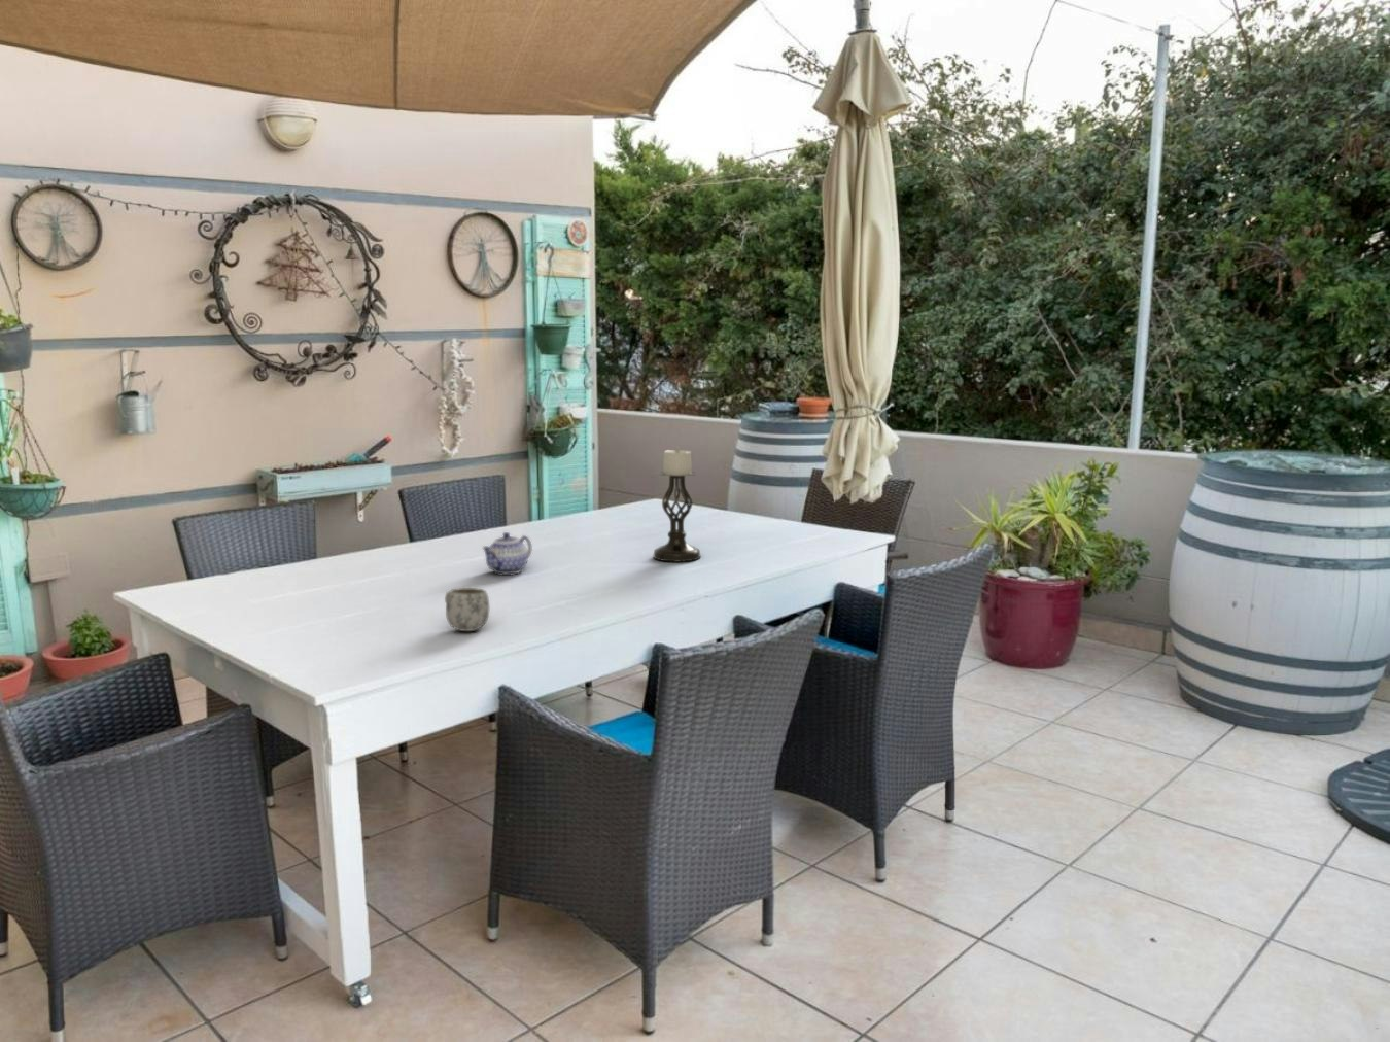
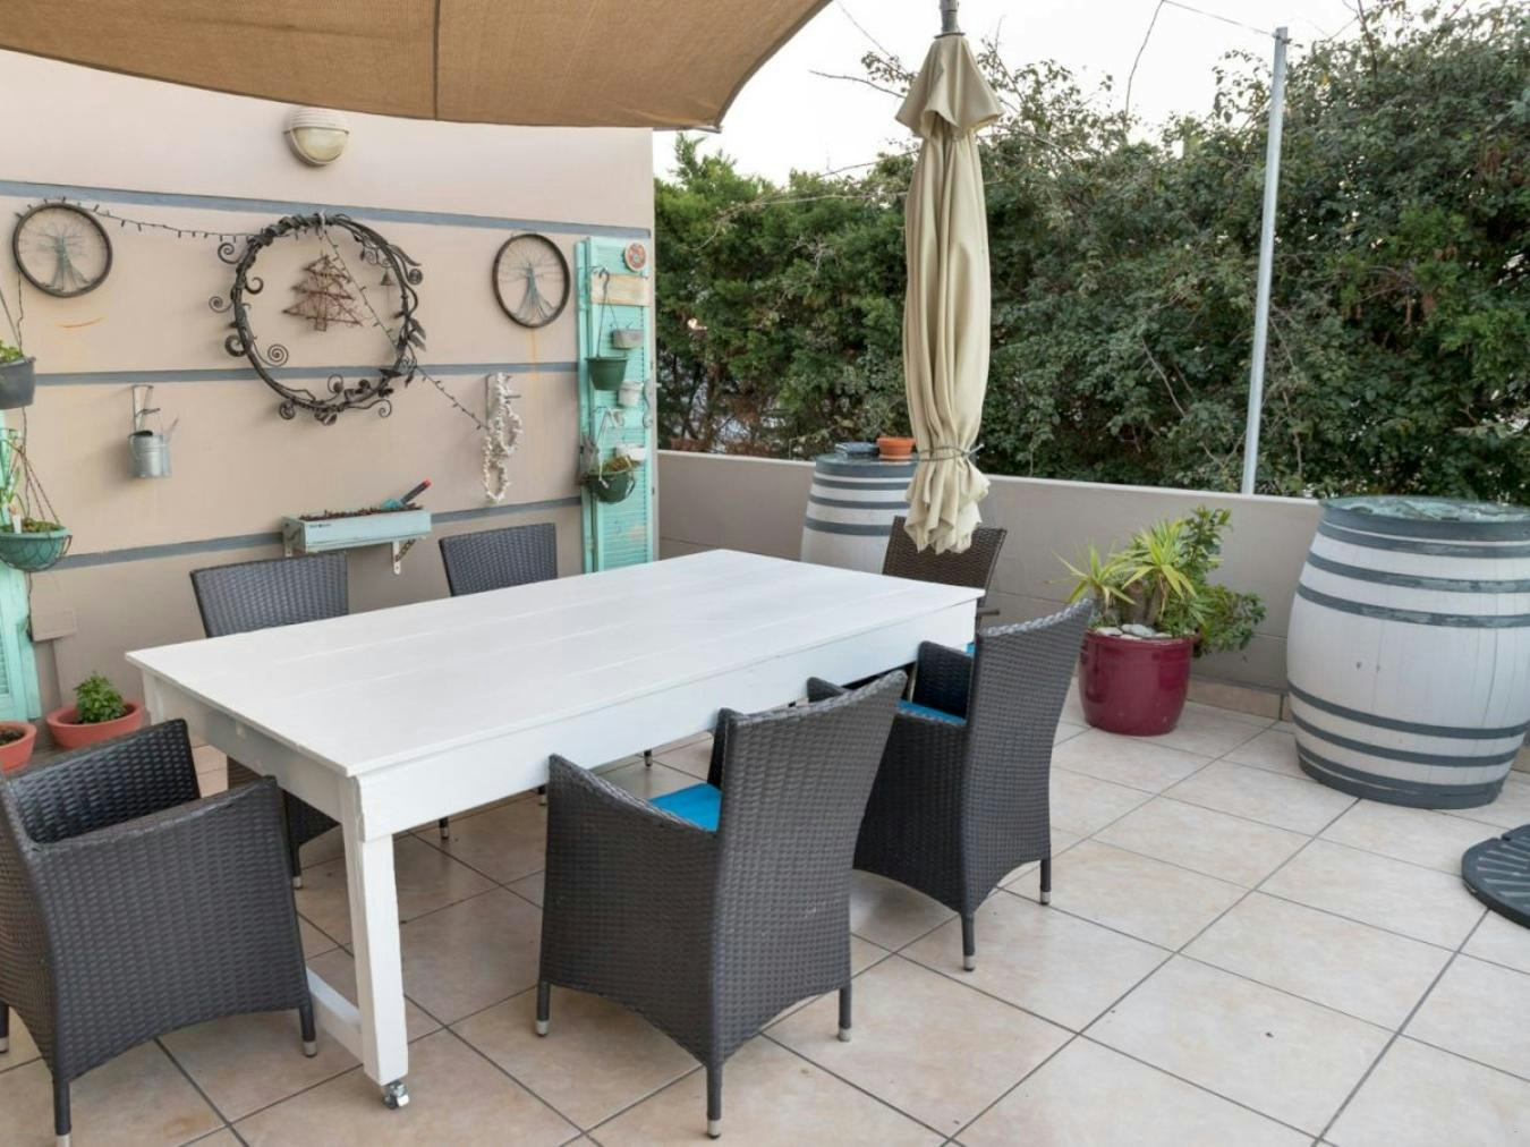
- teapot (508, 551)
- candle holder (676, 501)
- mug (462, 609)
